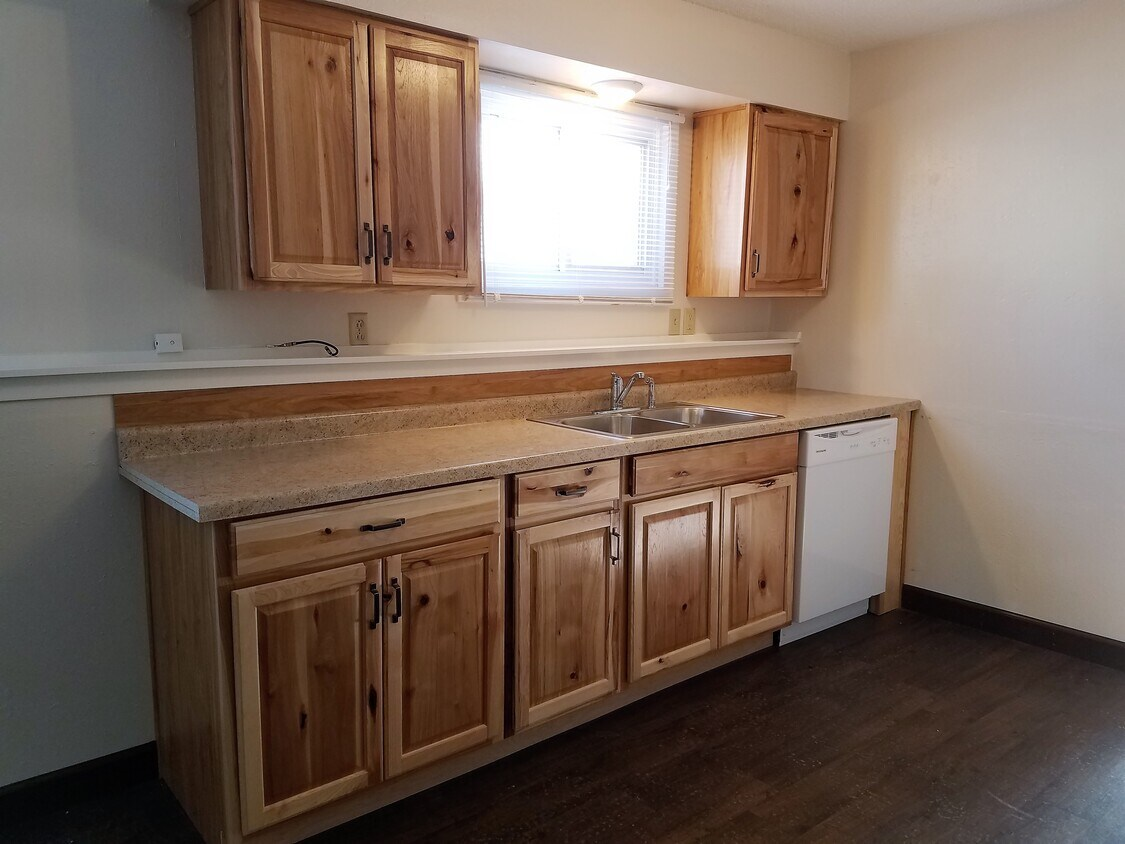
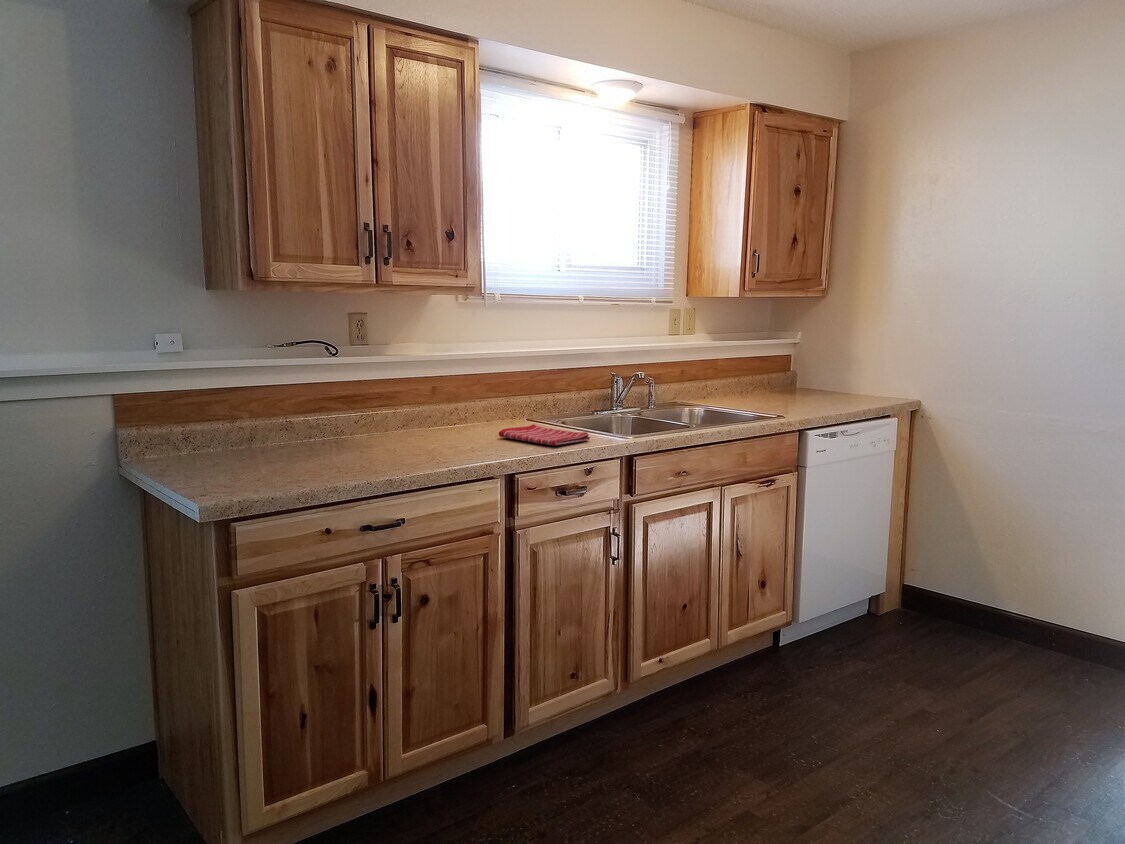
+ dish towel (543, 434)
